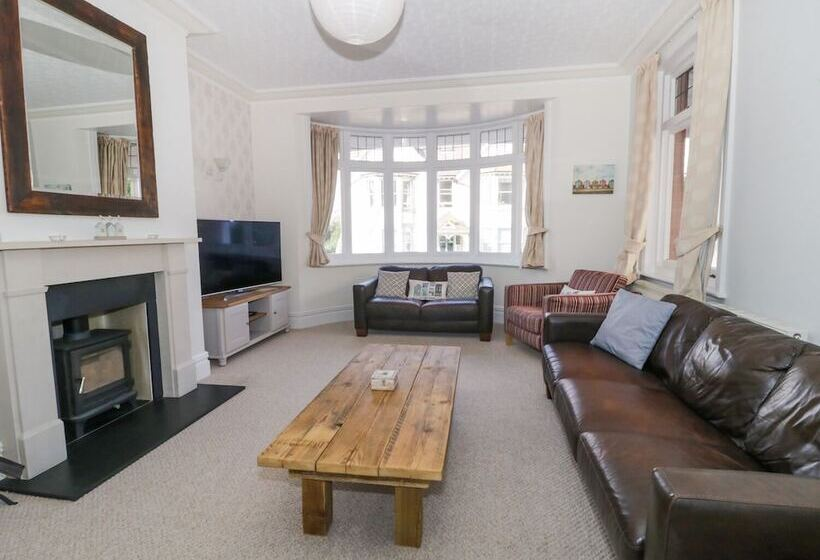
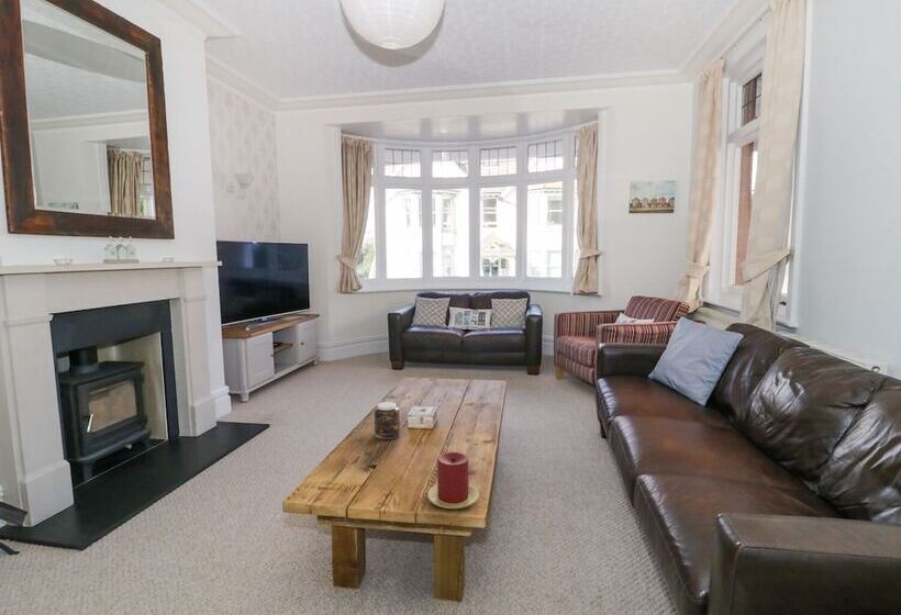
+ jar (387, 420)
+ candle (453, 478)
